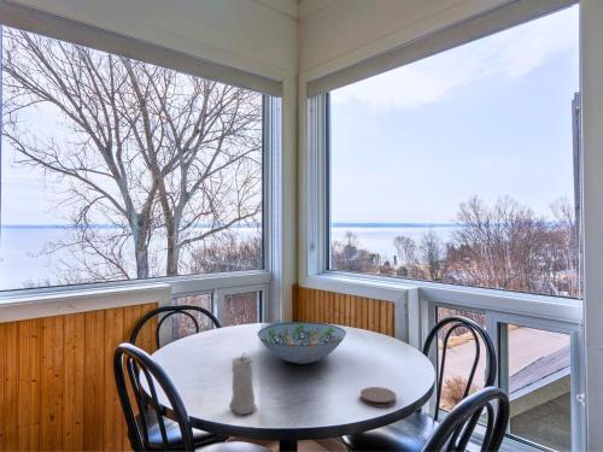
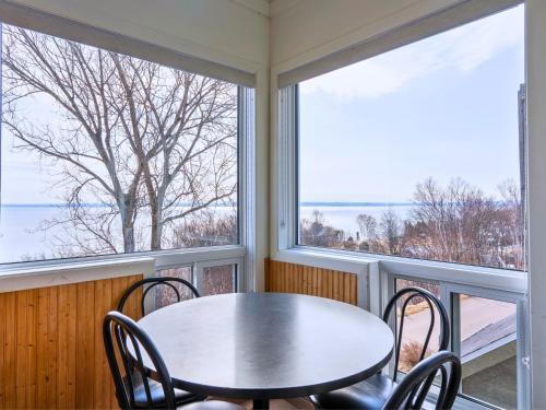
- coaster (377, 395)
- decorative bowl (302, 346)
- candle (242, 381)
